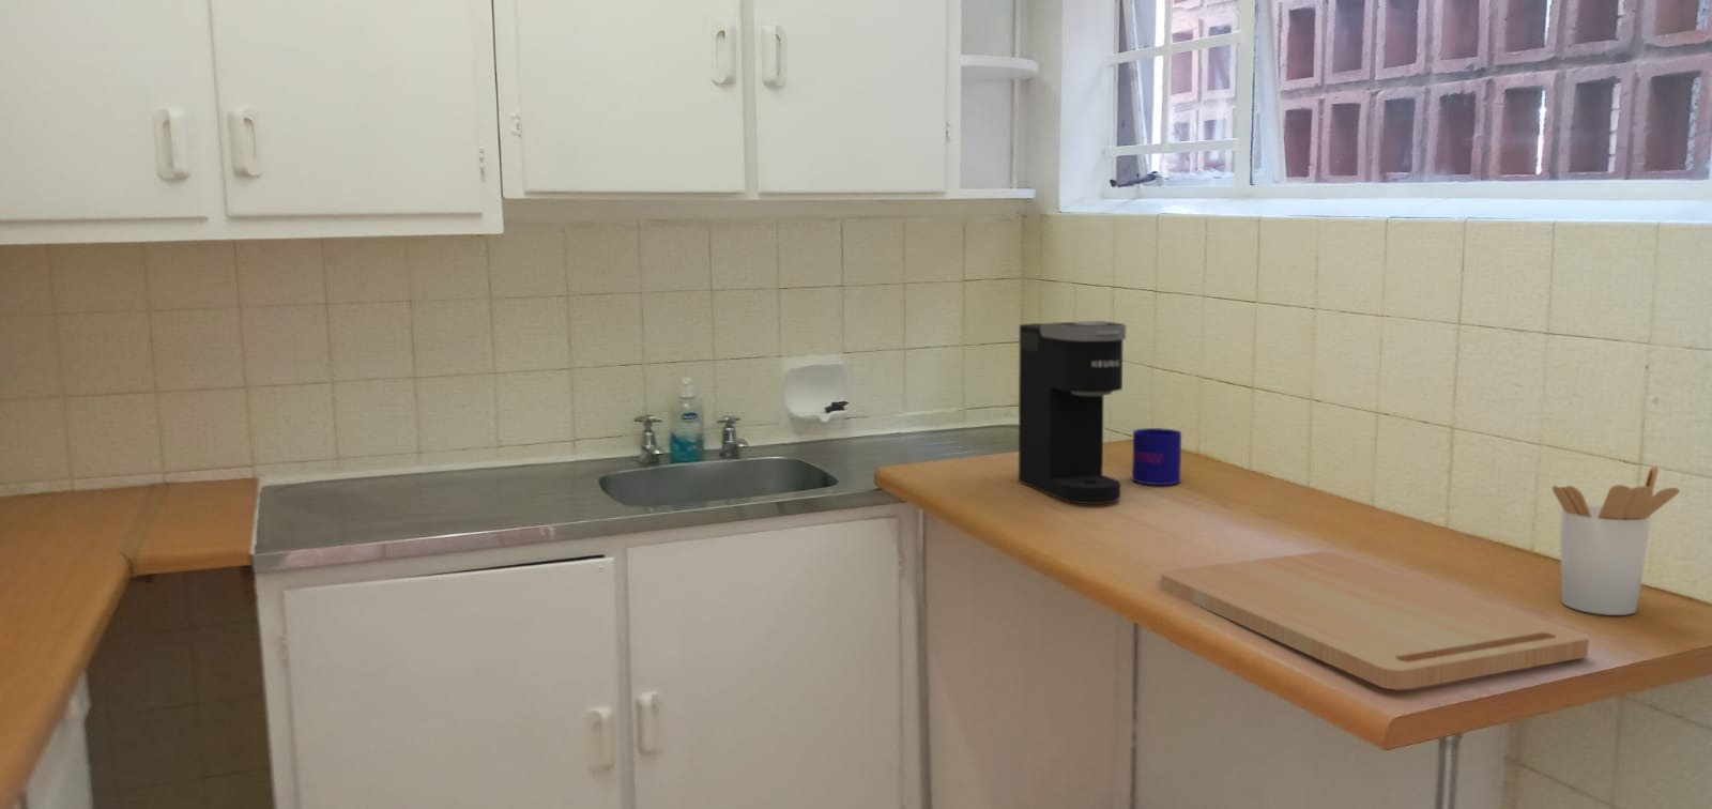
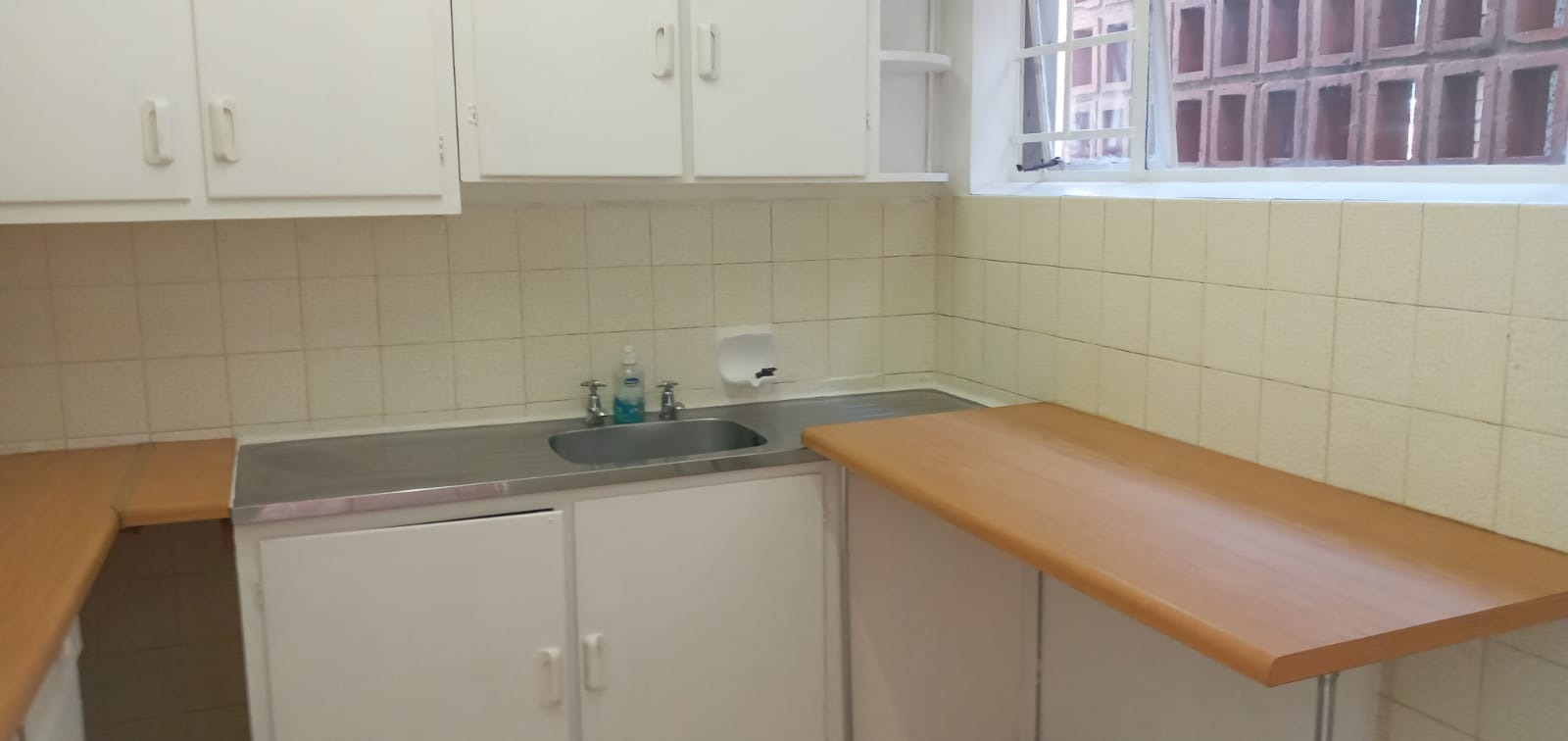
- mug (1160, 454)
- coffee maker (1069, 405)
- cutting board (1354, 609)
- utensil holder (1615, 540)
